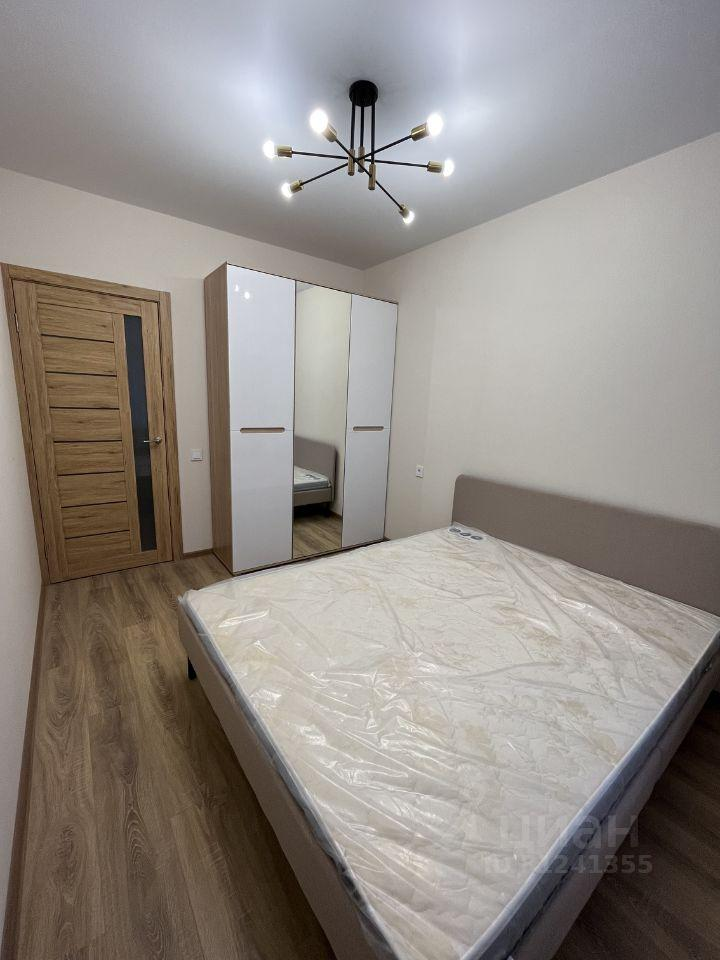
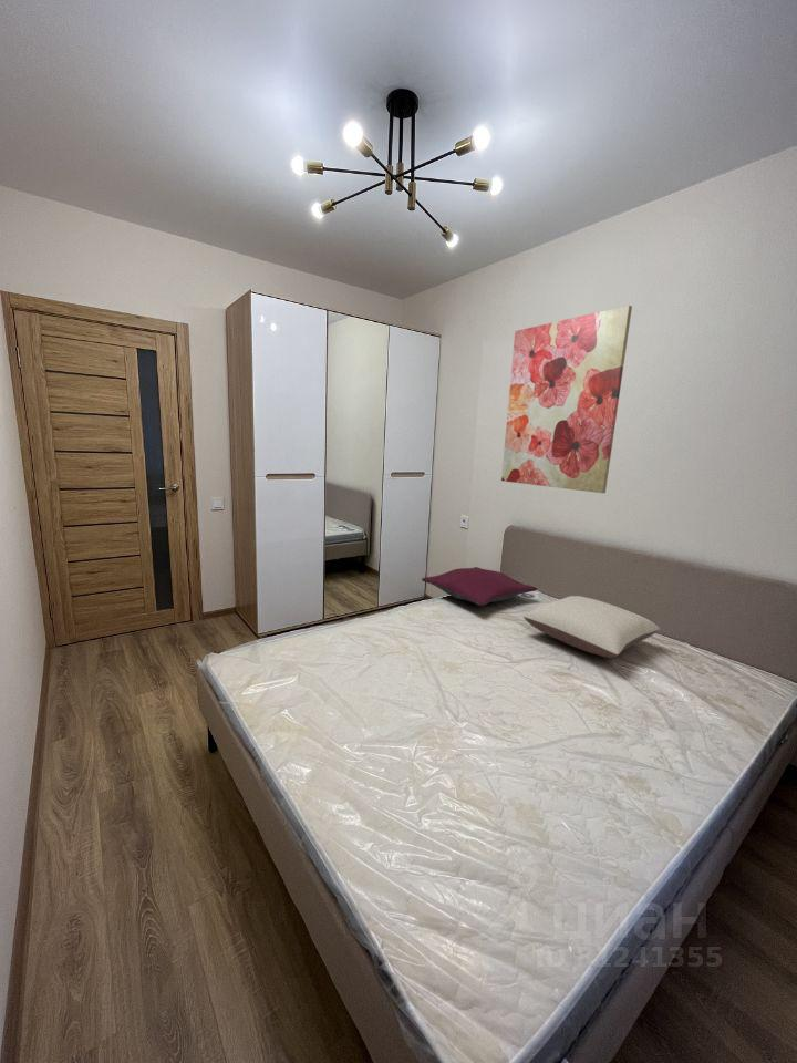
+ pillow (590, 623)
+ pillow (478, 584)
+ wall art (557, 406)
